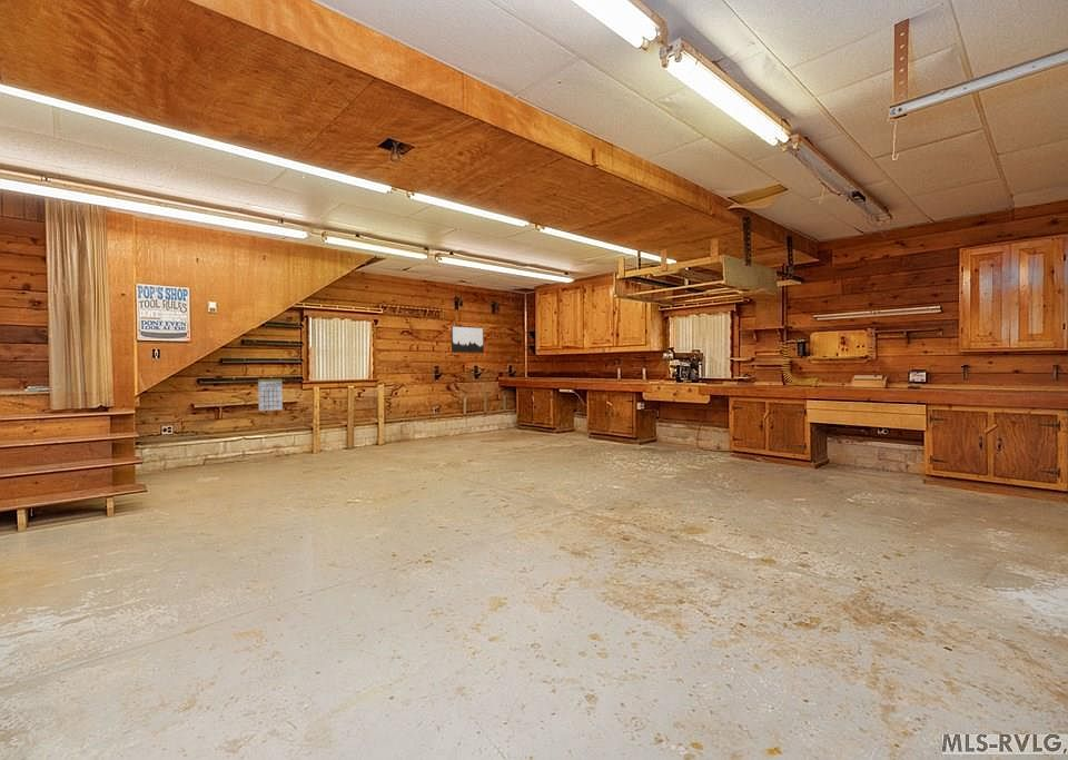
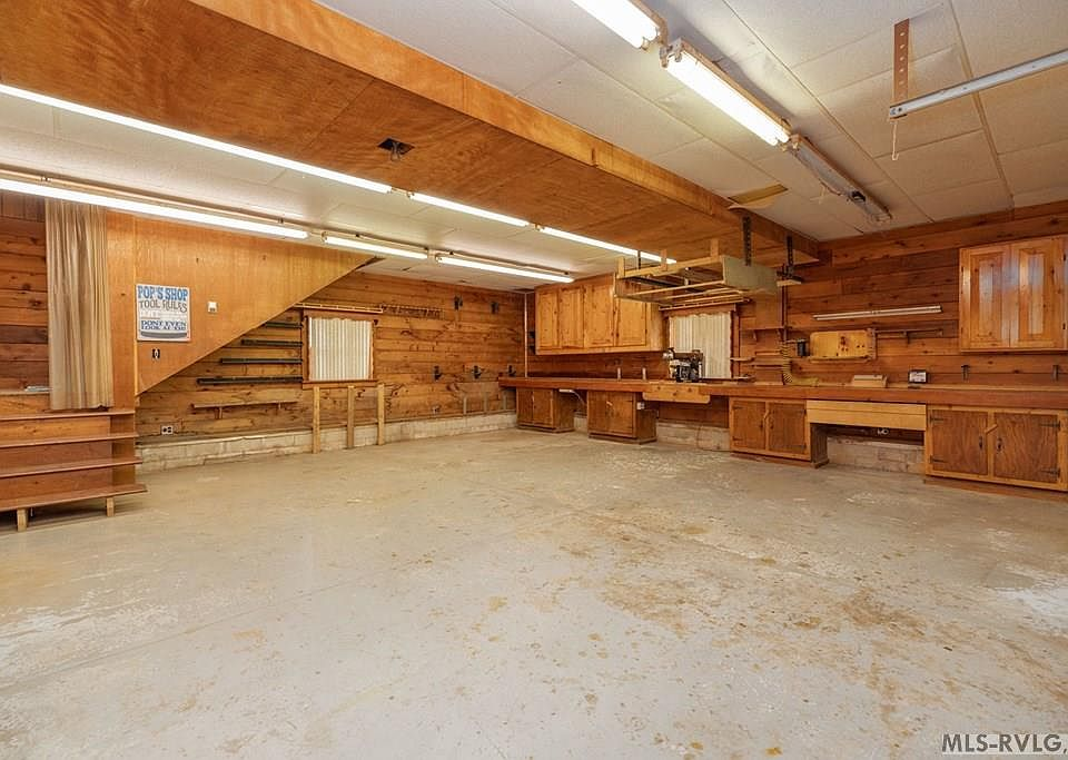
- wall art (467, 339)
- calendar (270, 391)
